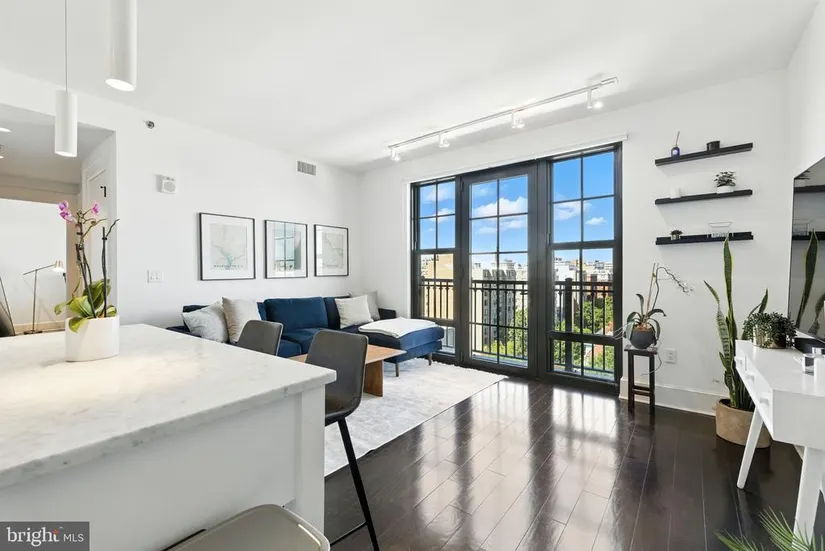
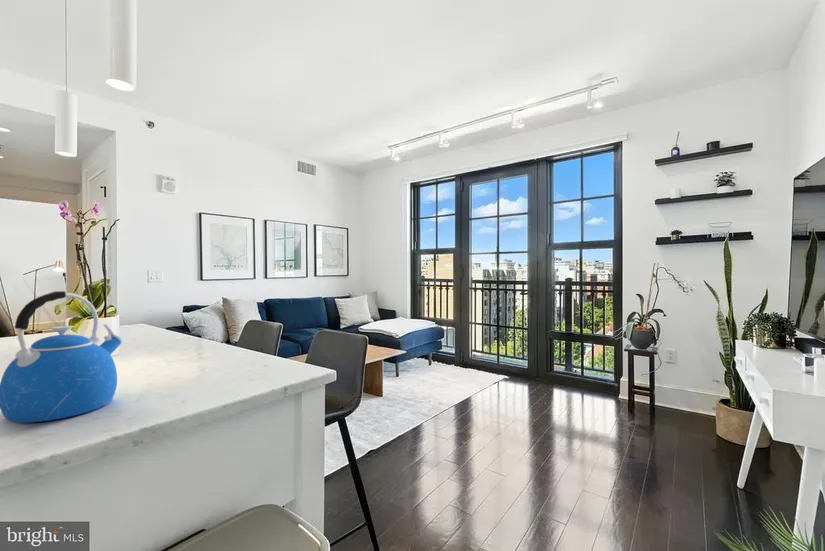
+ kettle (73, 347)
